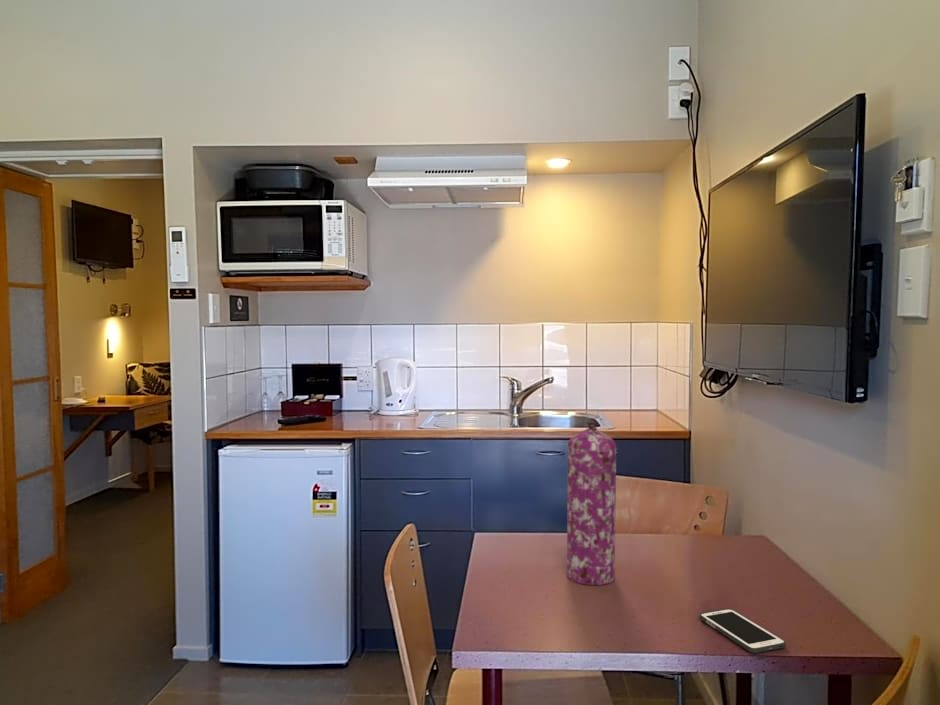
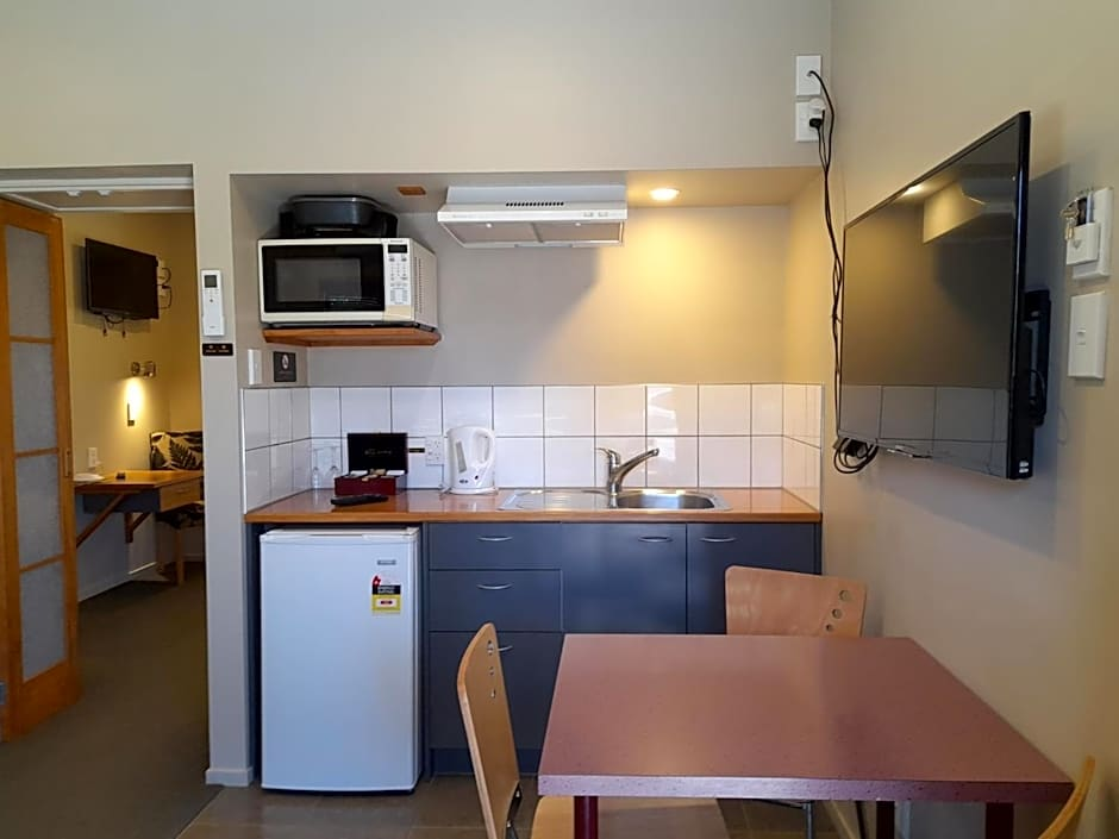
- gas cylinder (591, 499)
- cell phone (740, 629)
